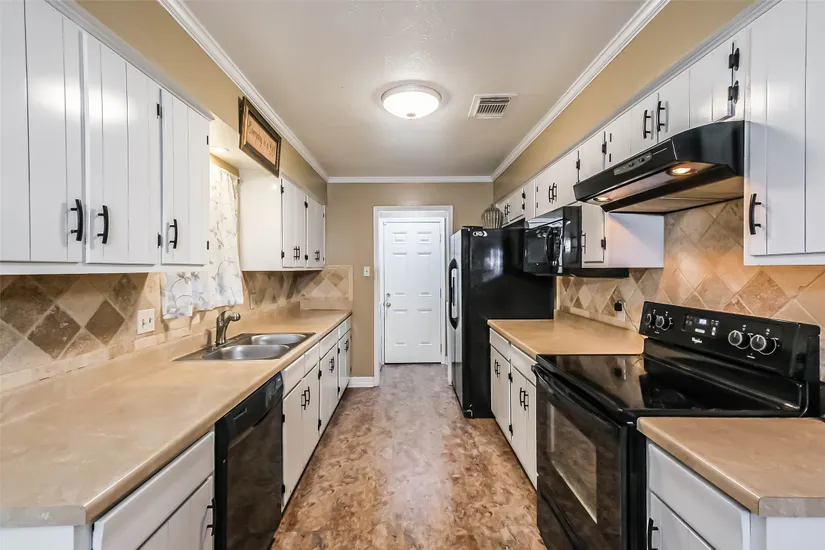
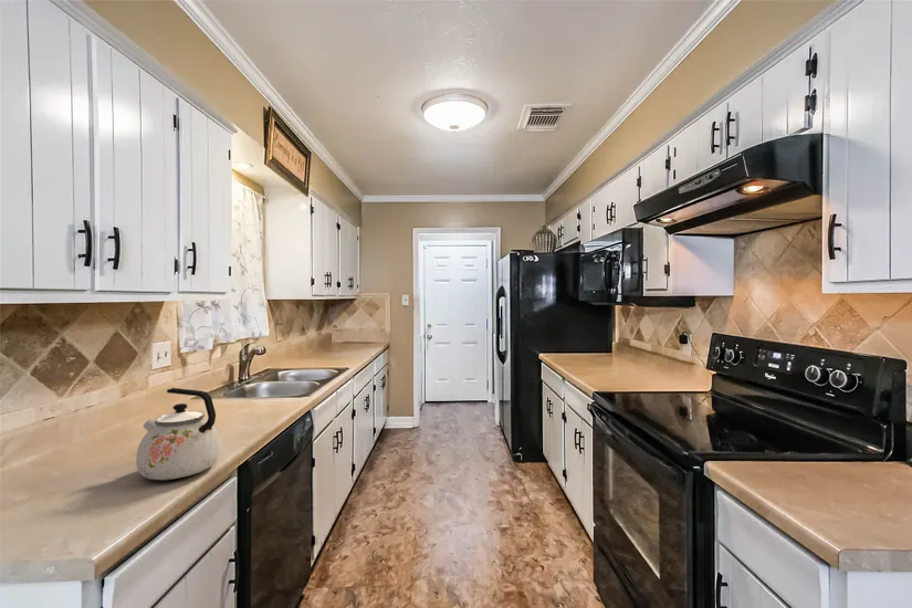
+ kettle (179, 429)
